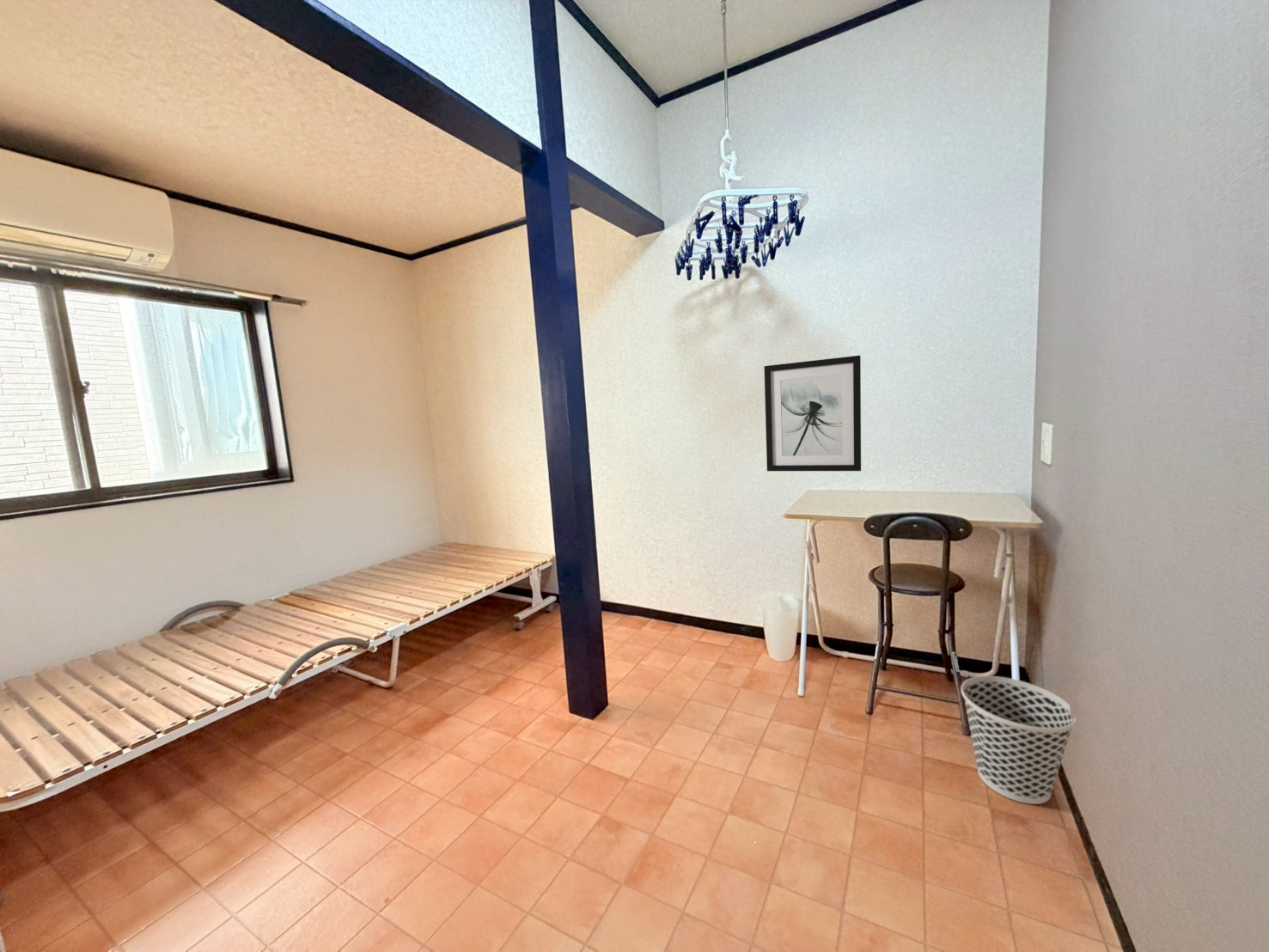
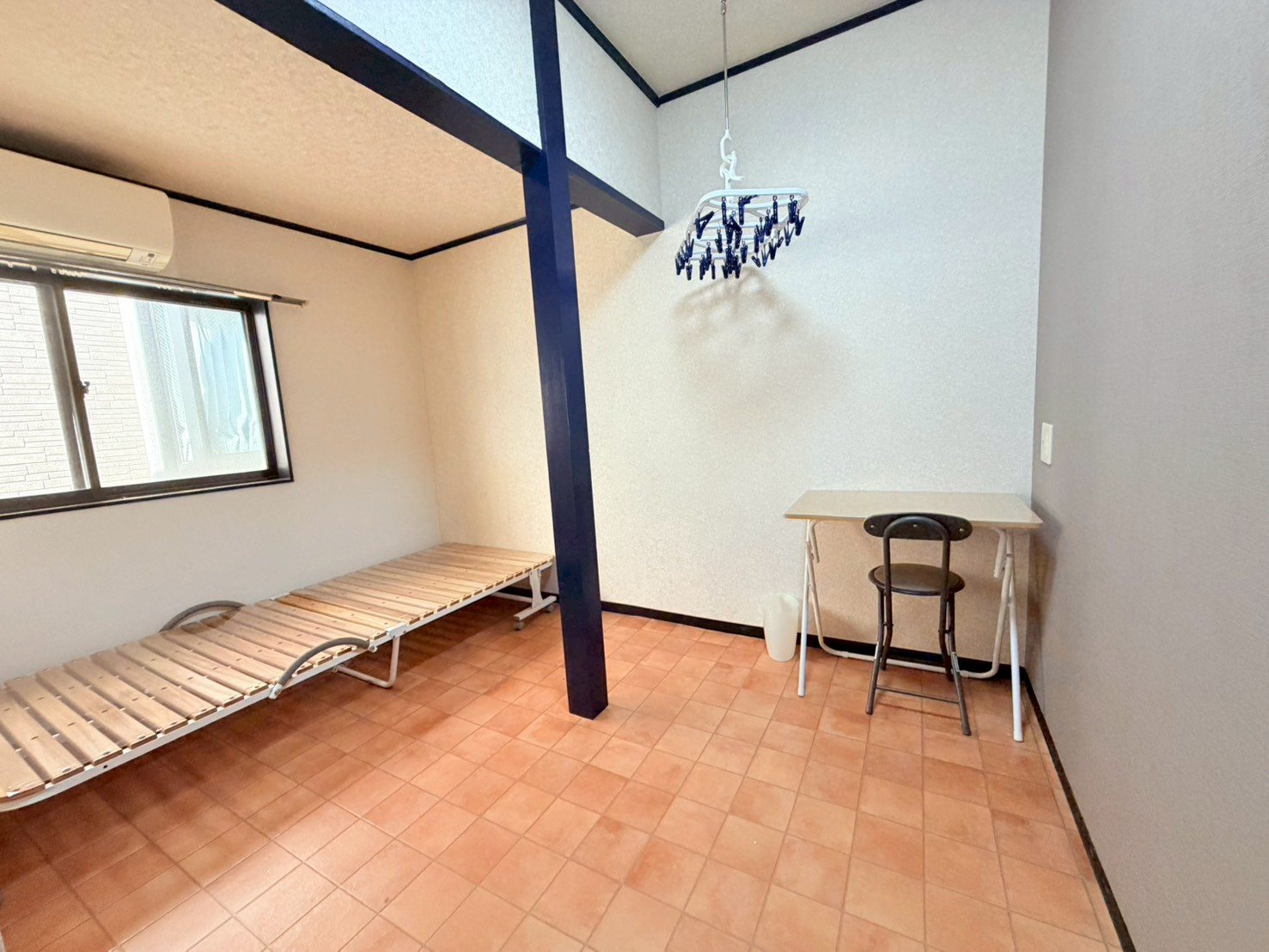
- wastebasket (1014, 741)
- wall art (811, 416)
